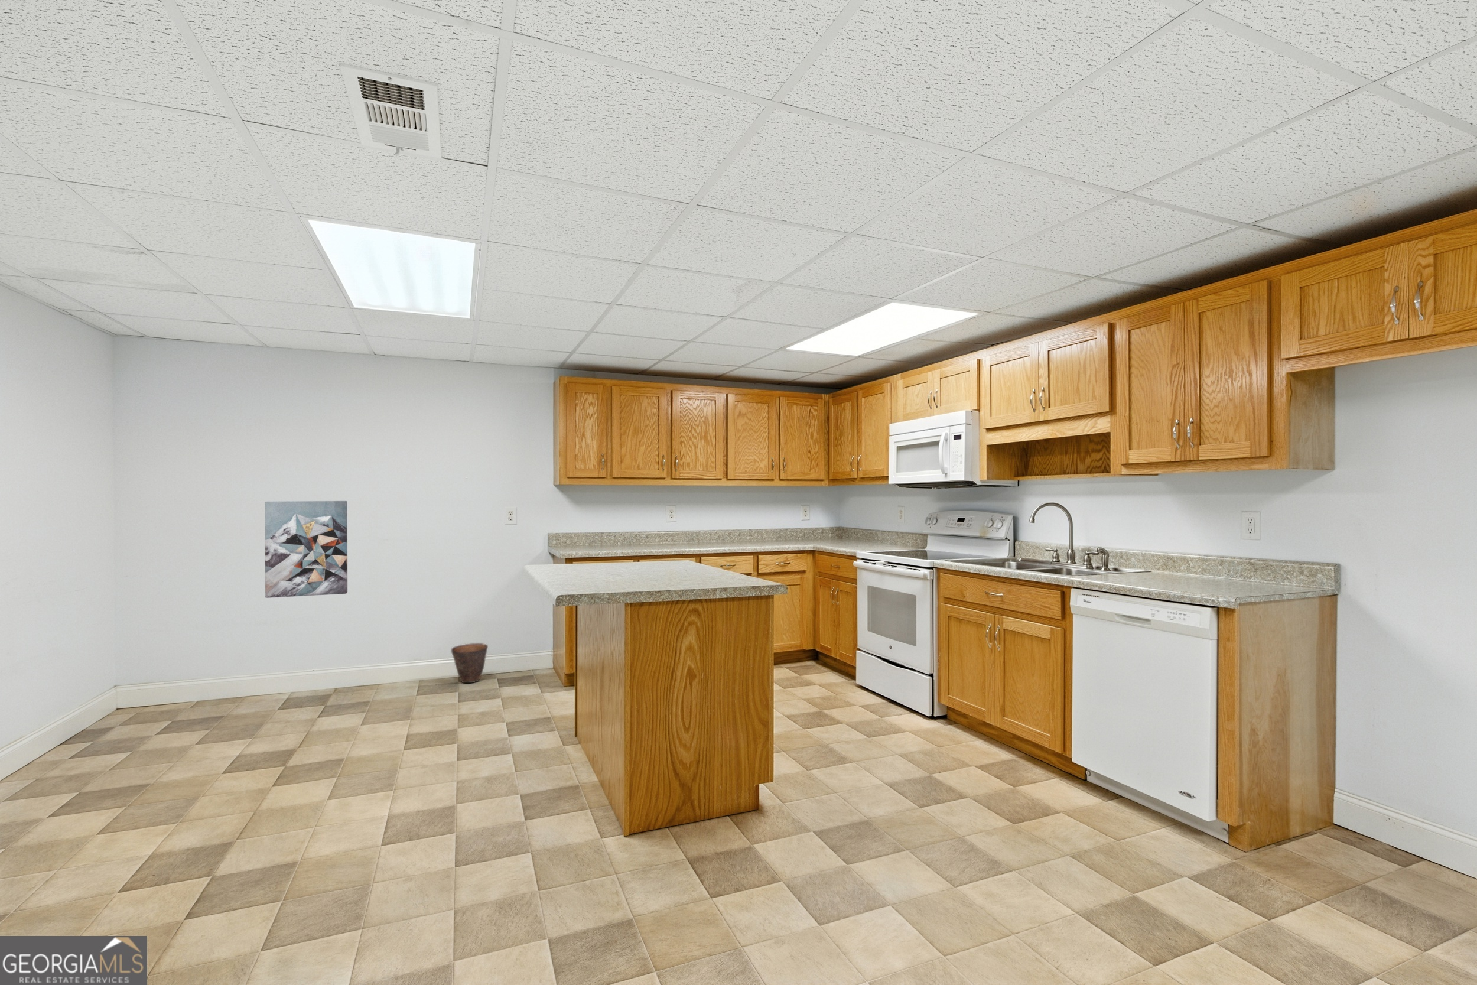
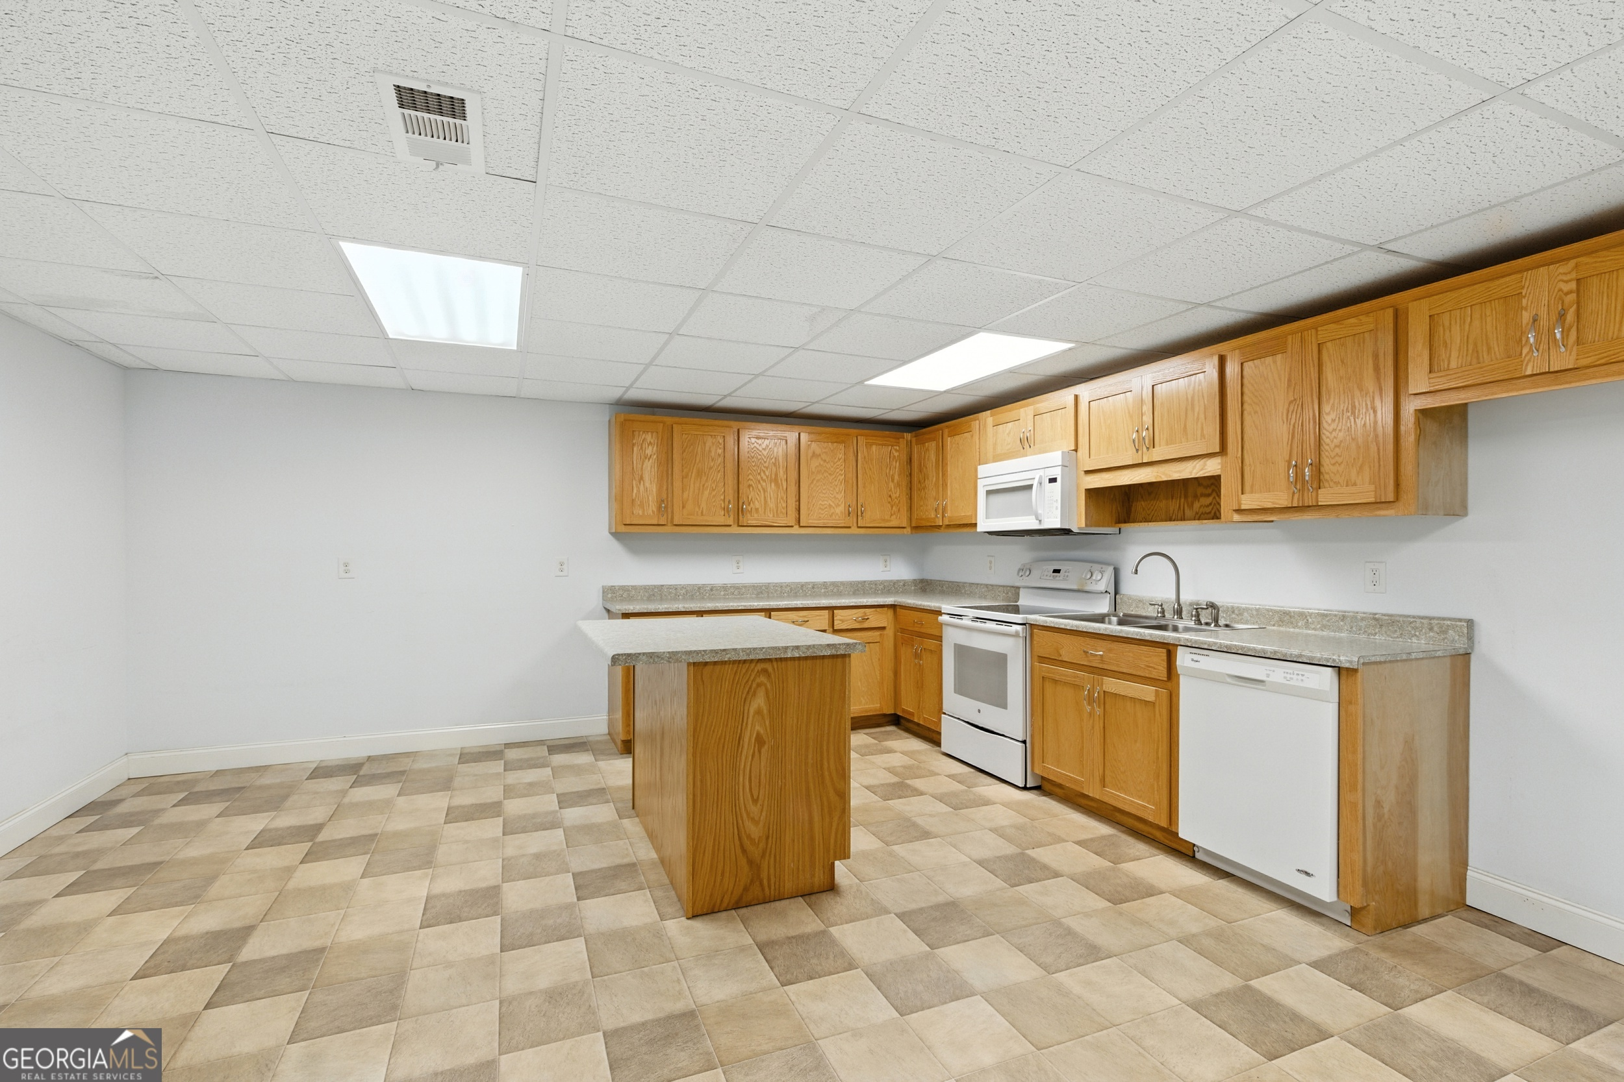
- wall art (307, 549)
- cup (469, 664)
